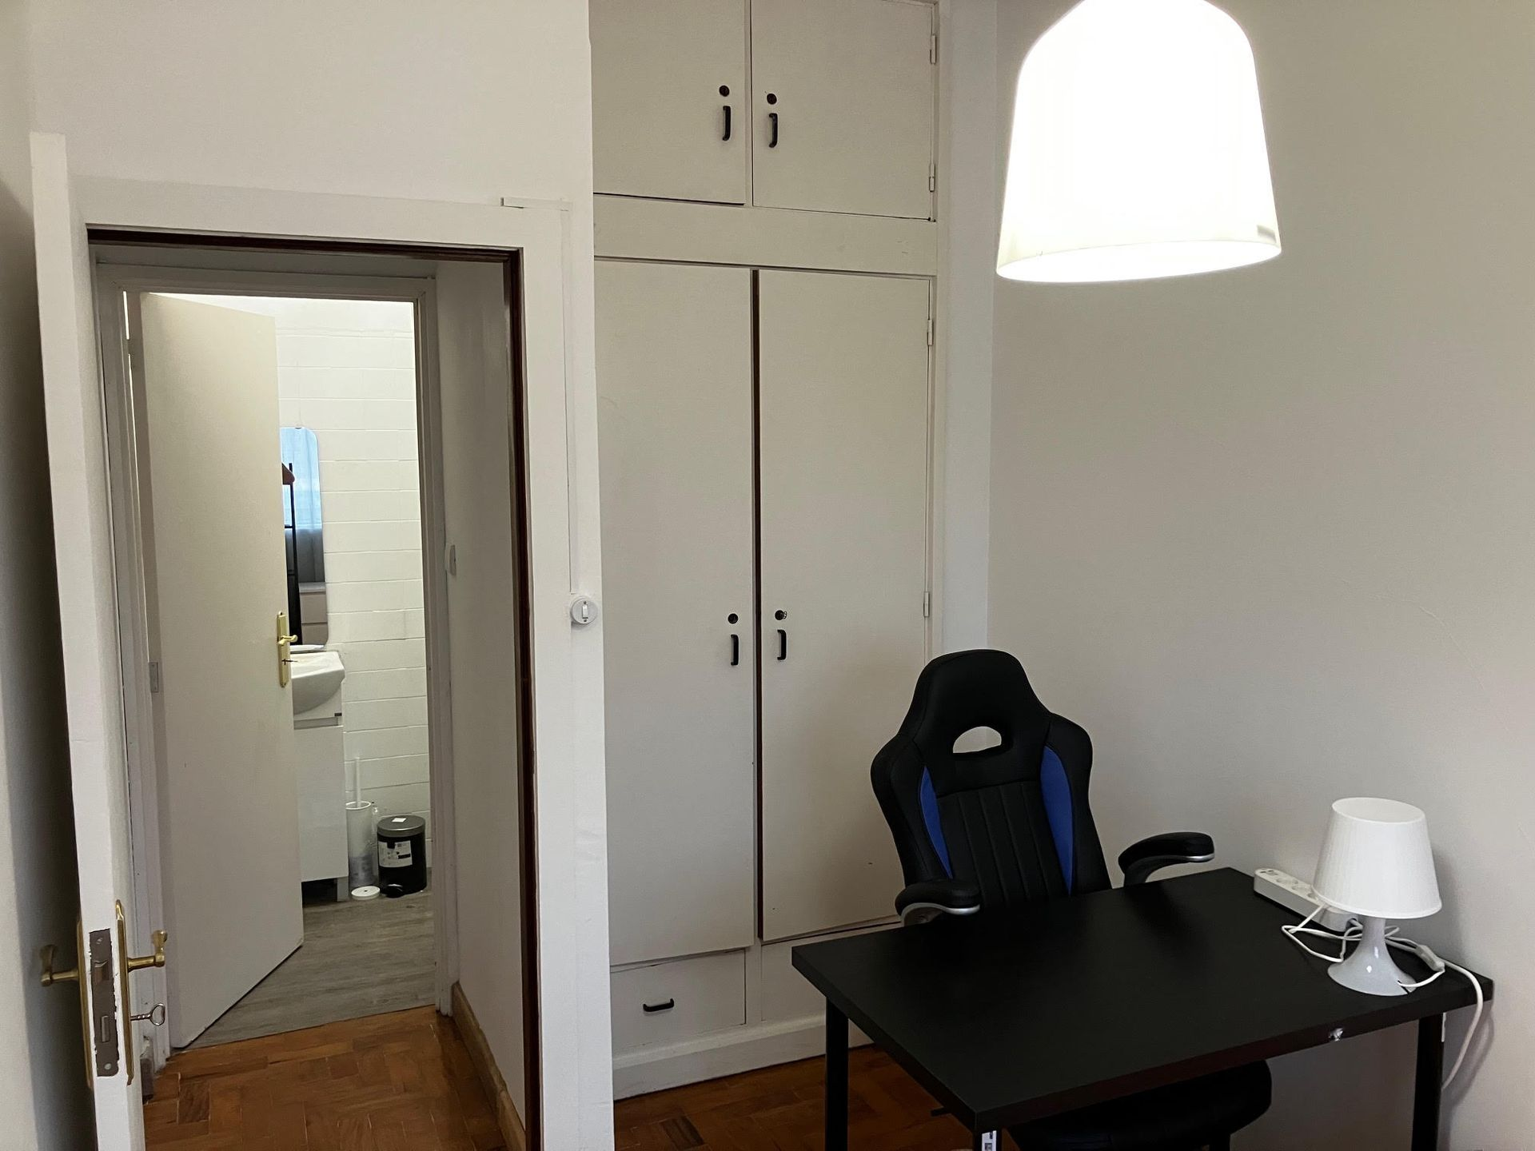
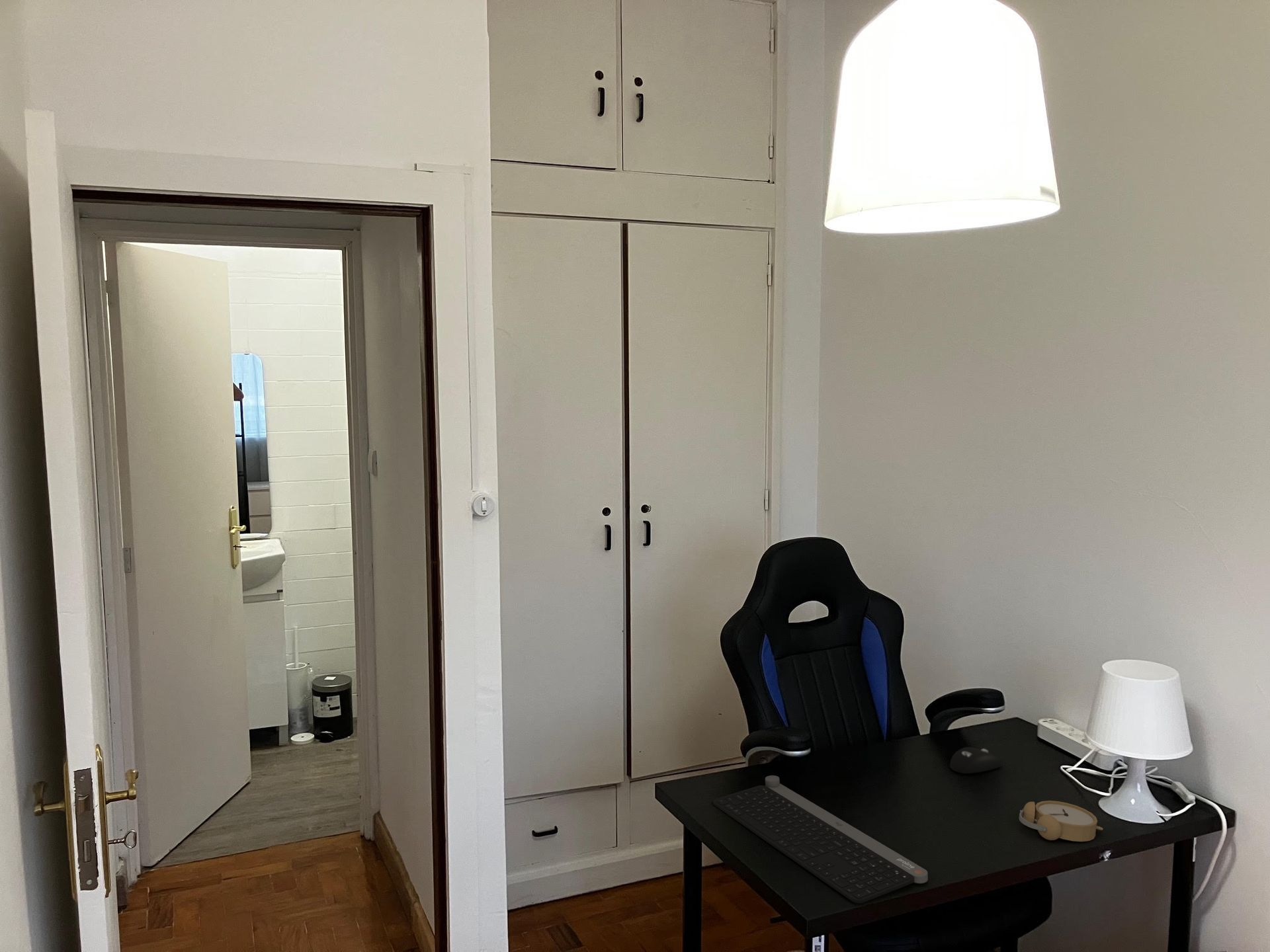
+ alarm clock (1057, 819)
+ computer keyboard (810, 831)
+ computer mouse (973, 758)
